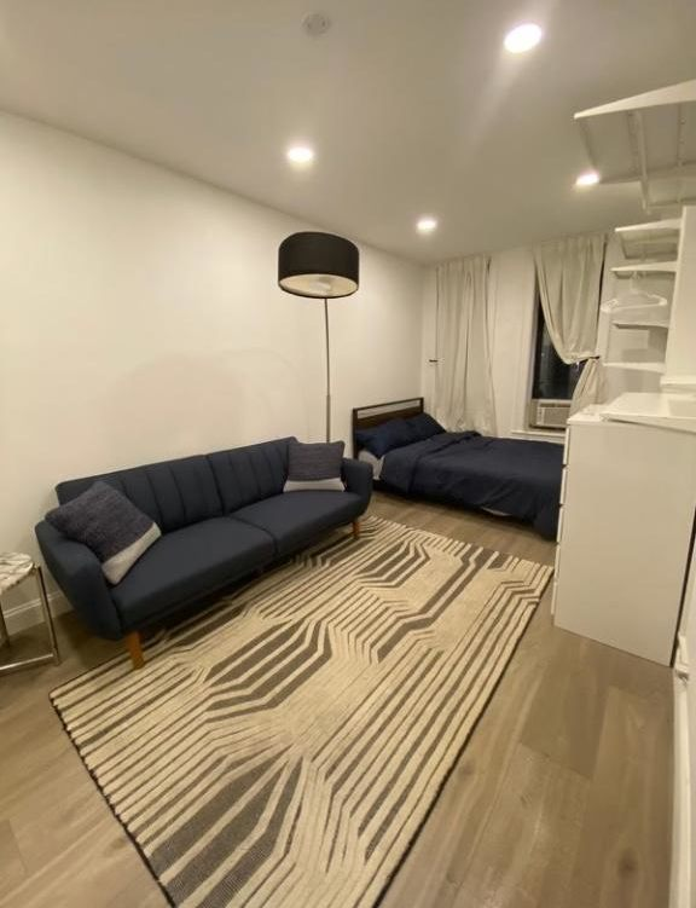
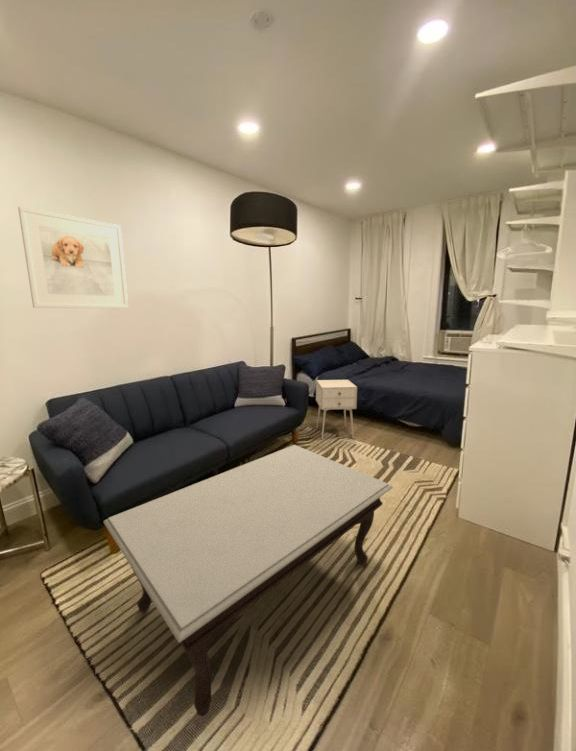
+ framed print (80, 263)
+ coffee table (261, 542)
+ nightstand (335, 408)
